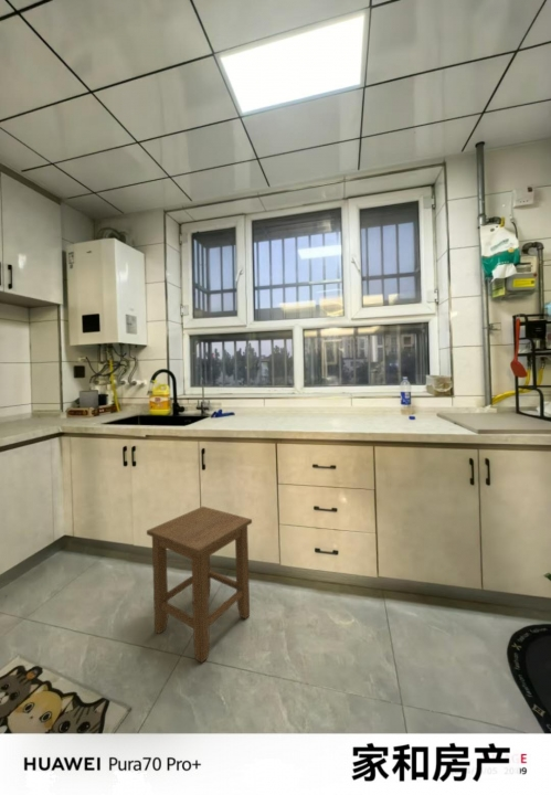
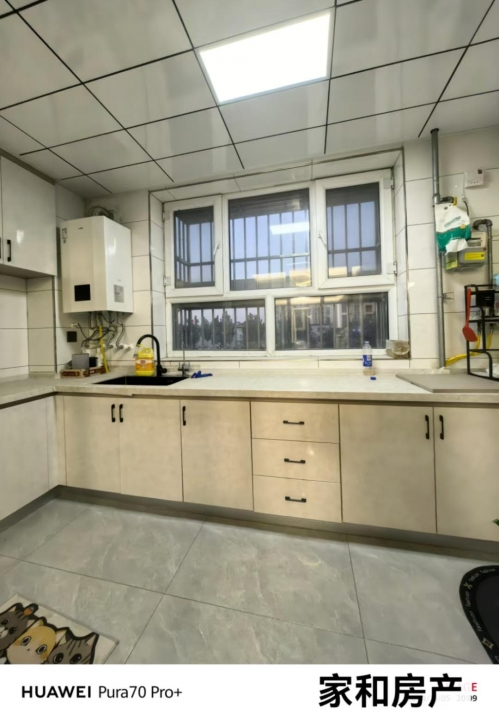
- stool (202, 573)
